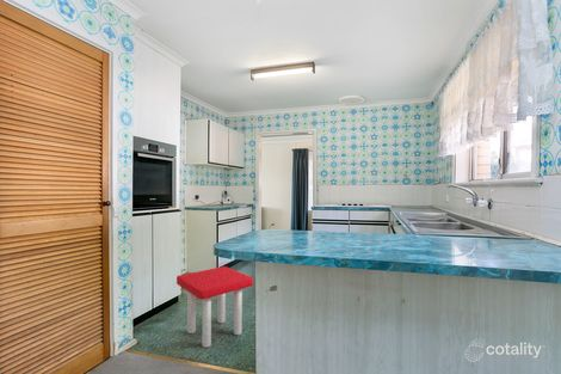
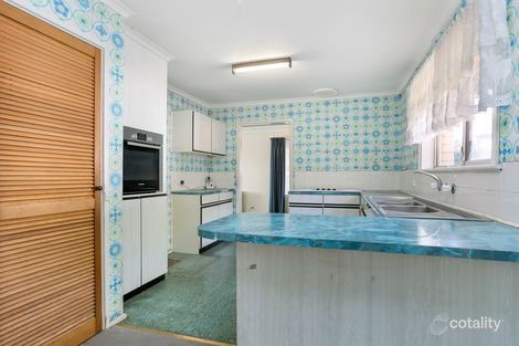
- stool (210, 305)
